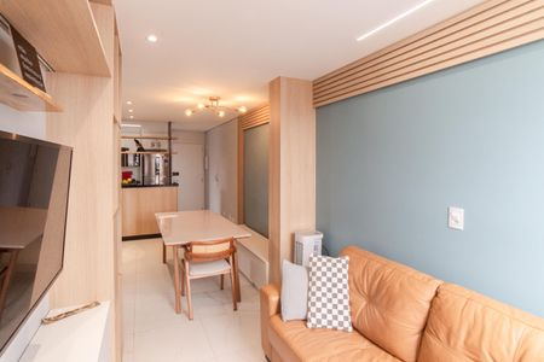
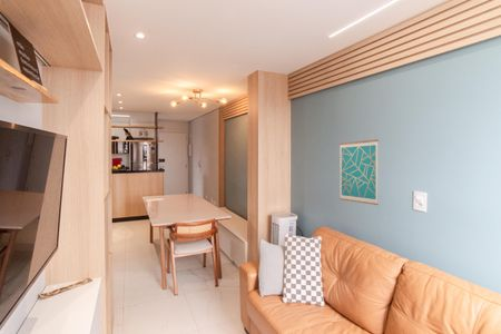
+ wall art (357, 171)
